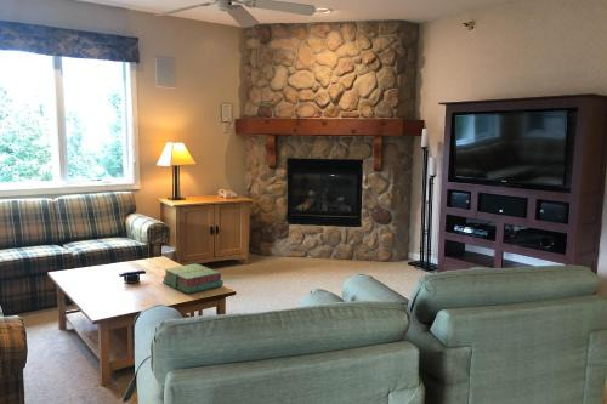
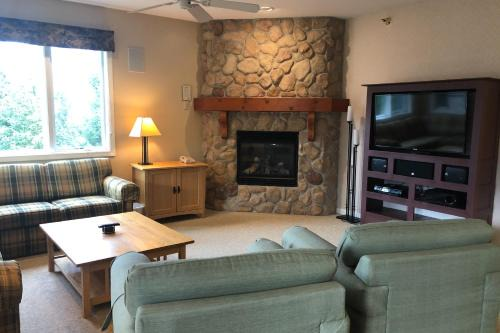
- stack of books (192, 277)
